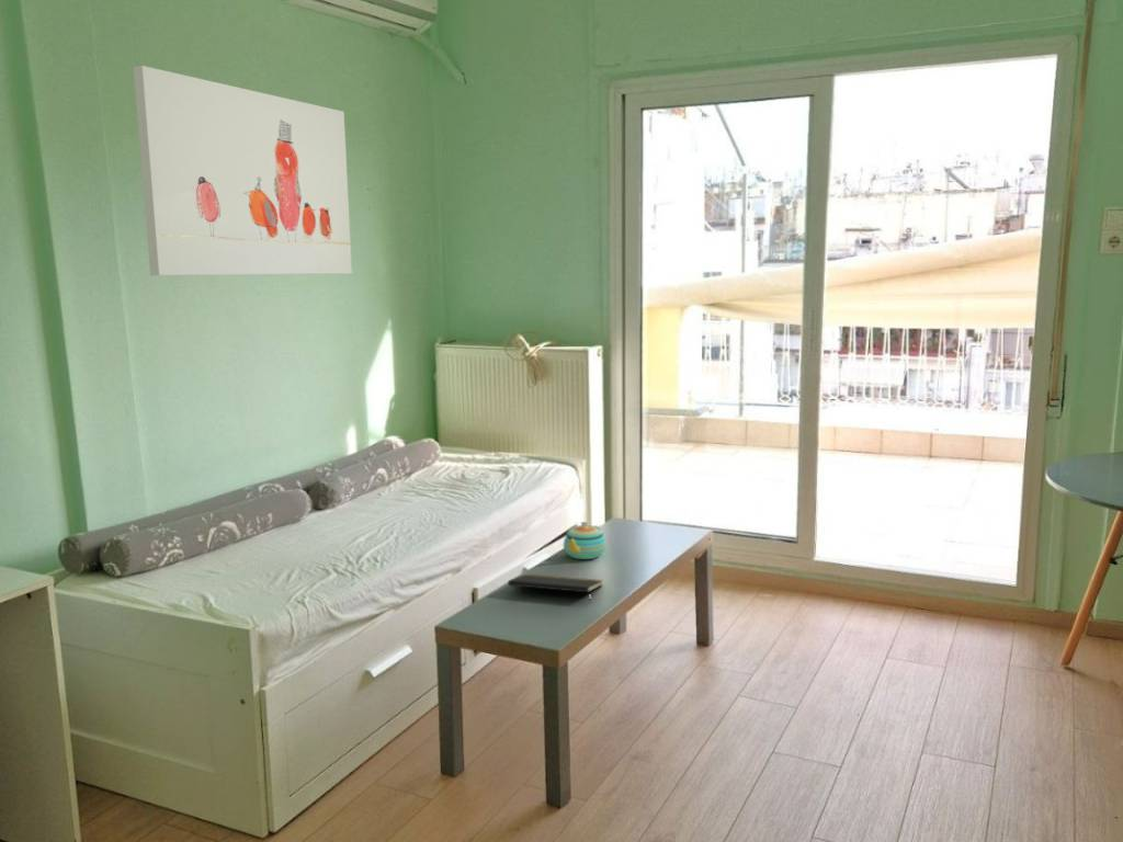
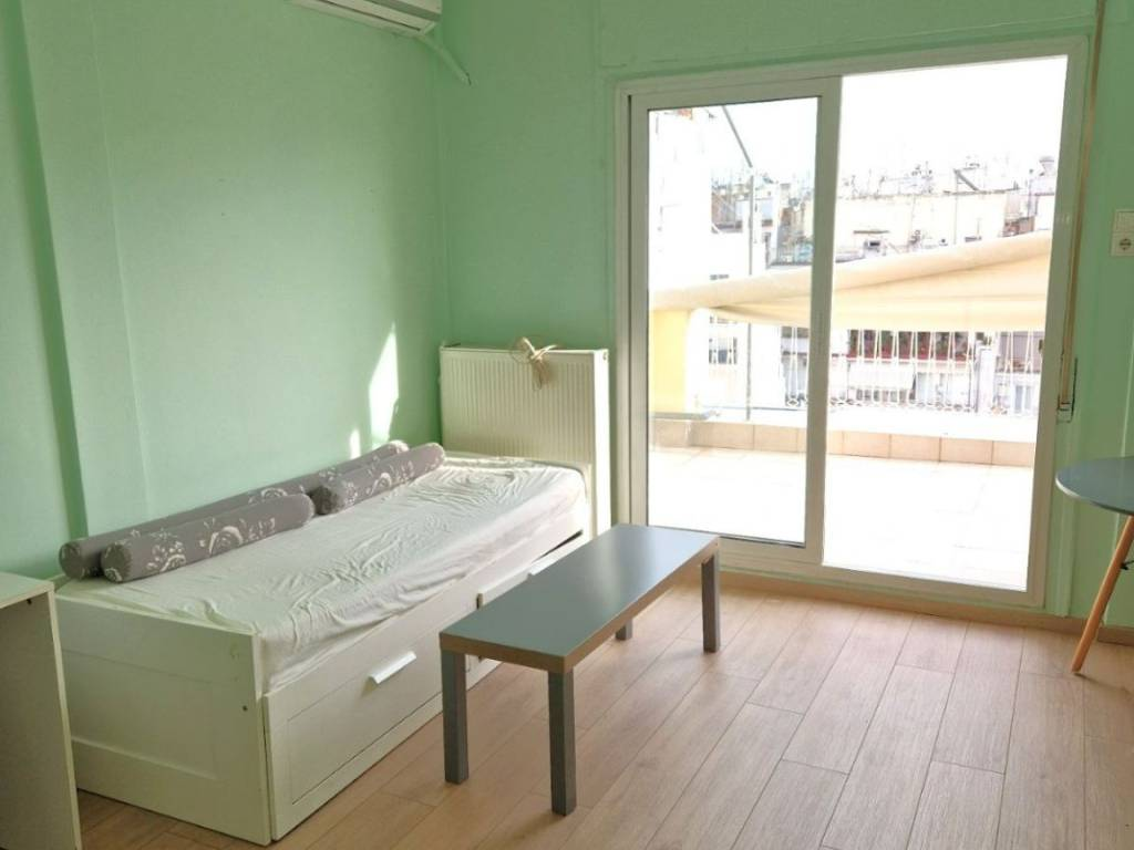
- wall art (258, 184)
- notepad (556, 582)
- teapot (583, 539)
